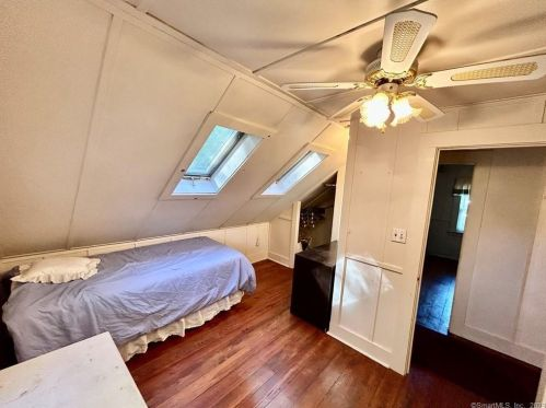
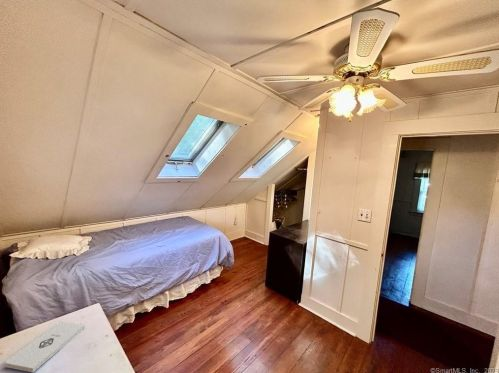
+ notepad (48, 343)
